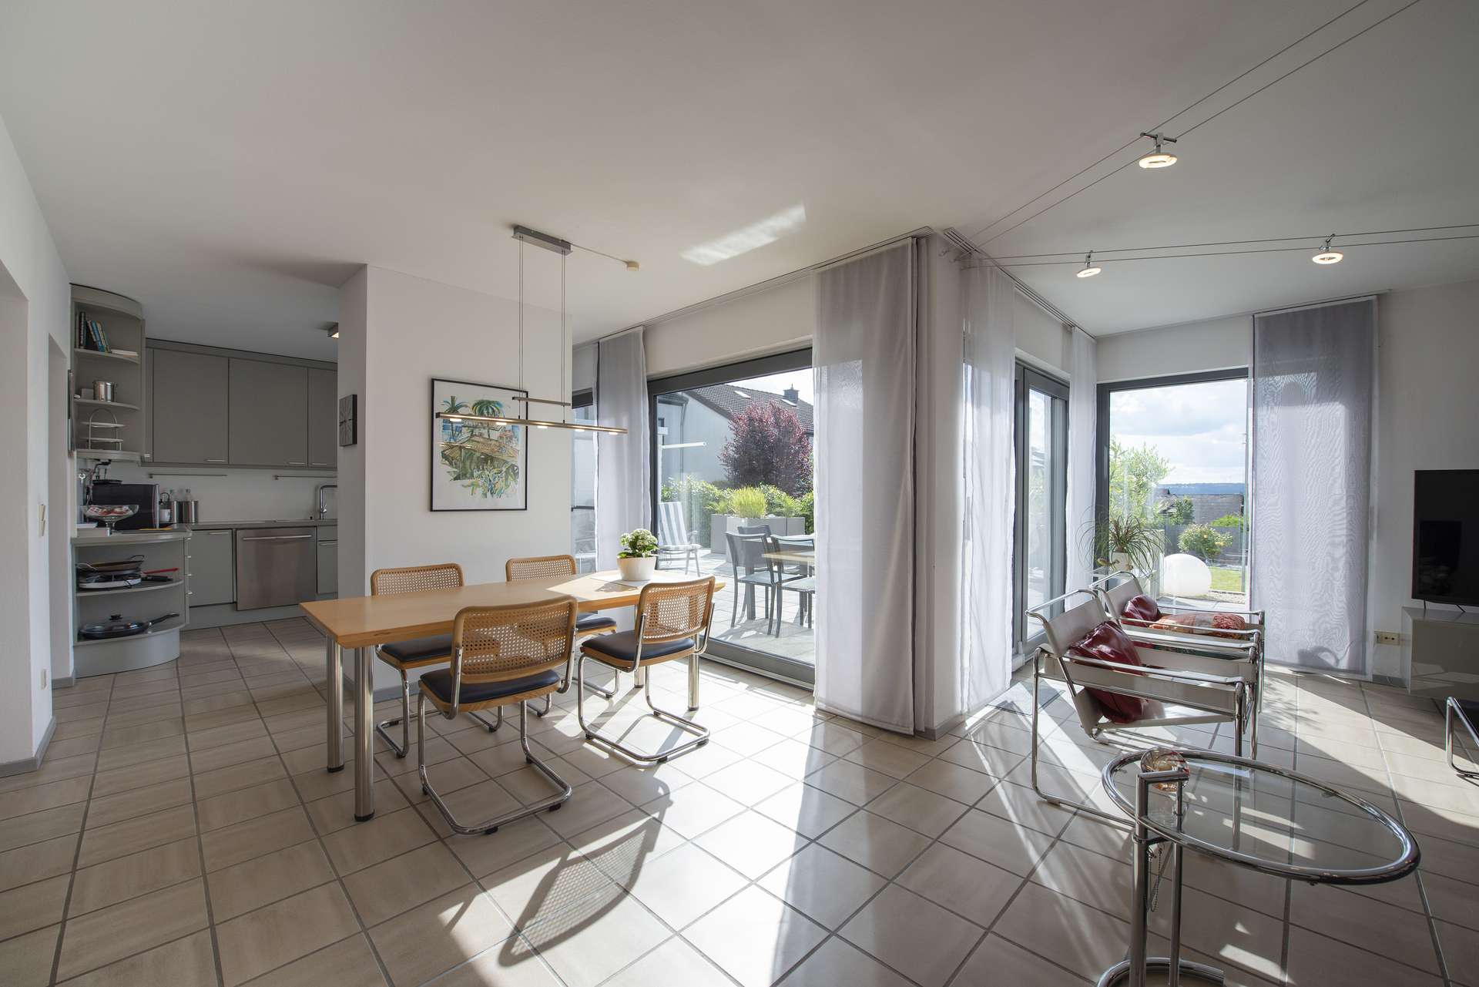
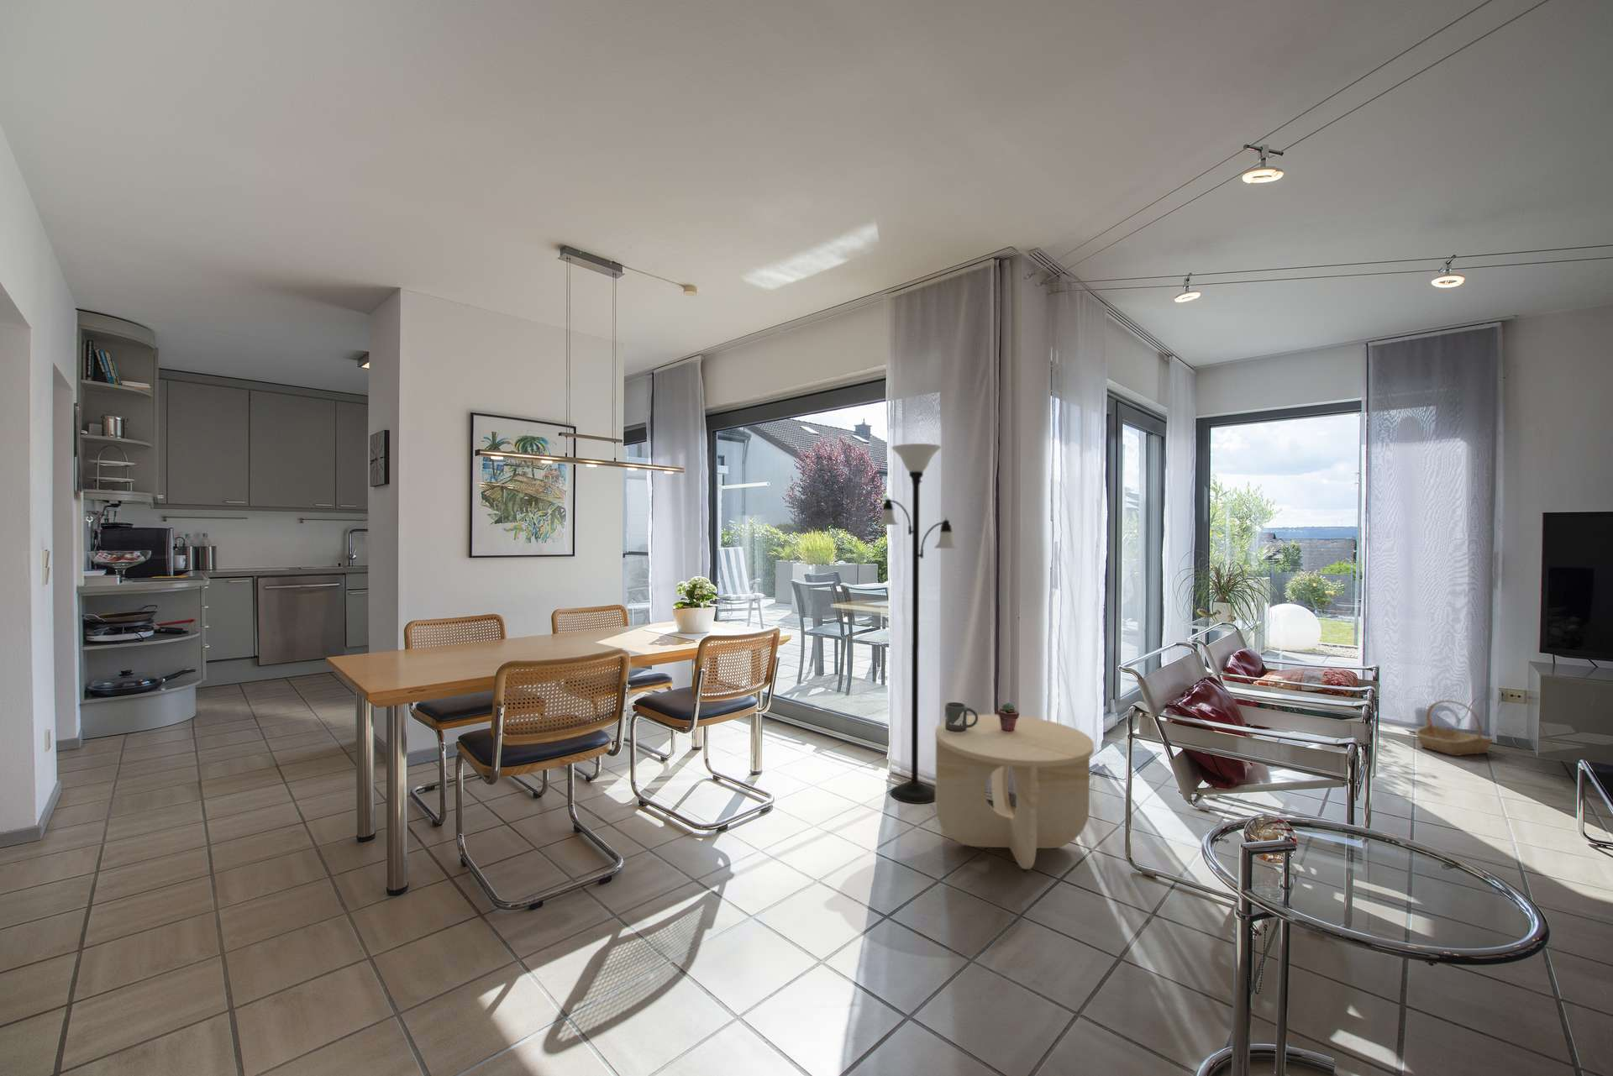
+ mug (960, 717)
+ basket (1452, 730)
+ side table (1008, 790)
+ floor lamp (915, 620)
+ potted succulent (1008, 716)
